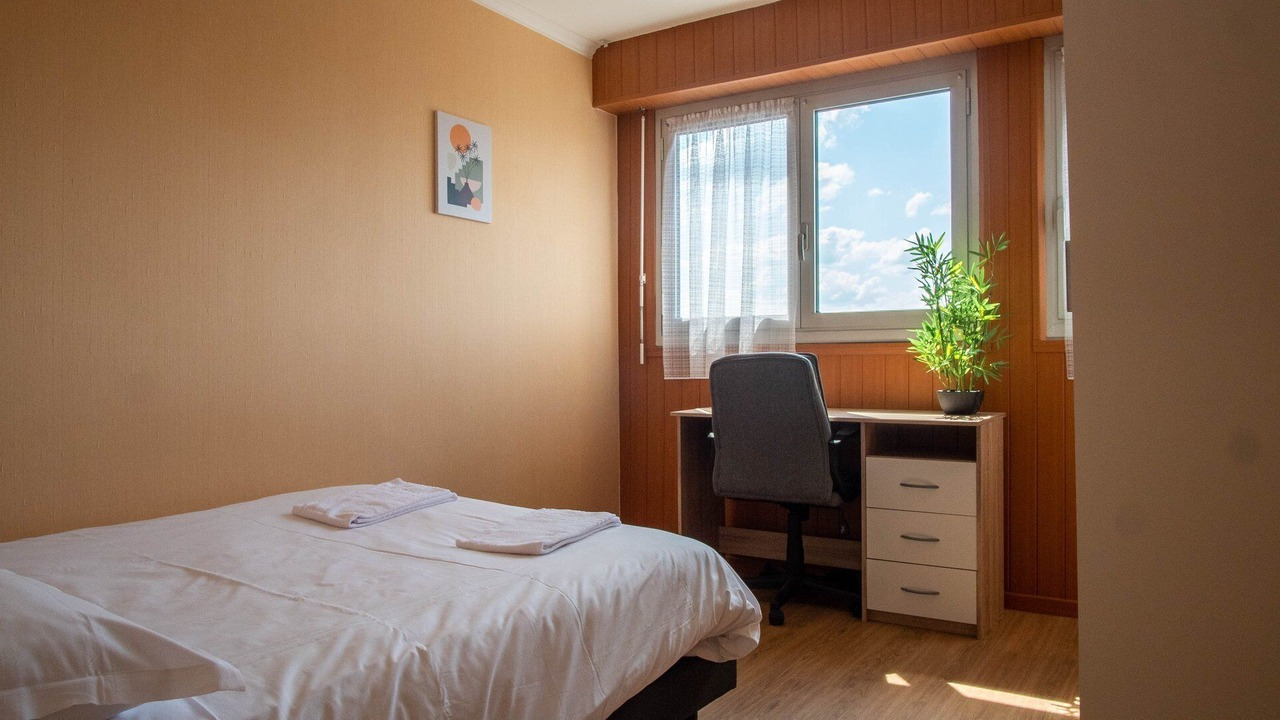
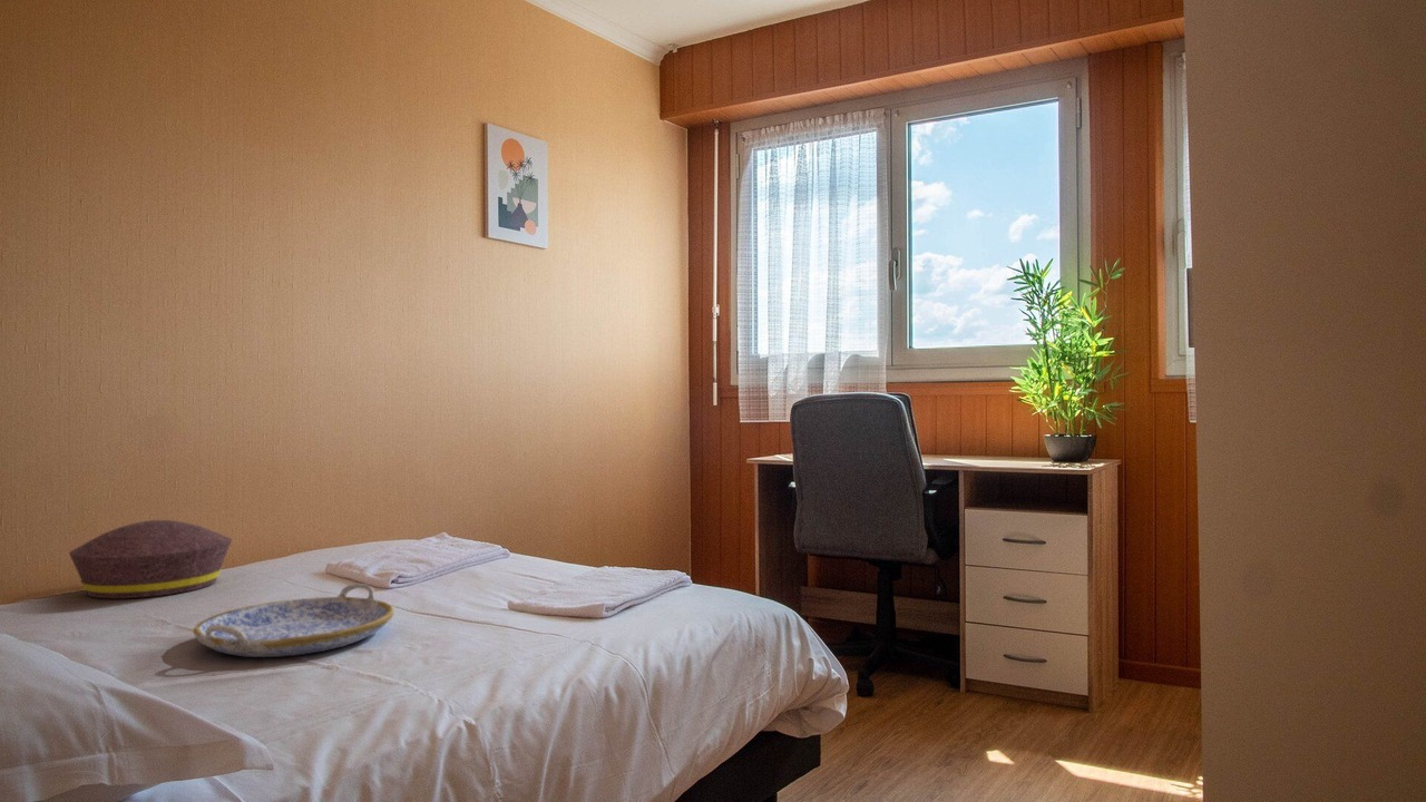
+ serving tray (297, 620)
+ cushion (153, 554)
